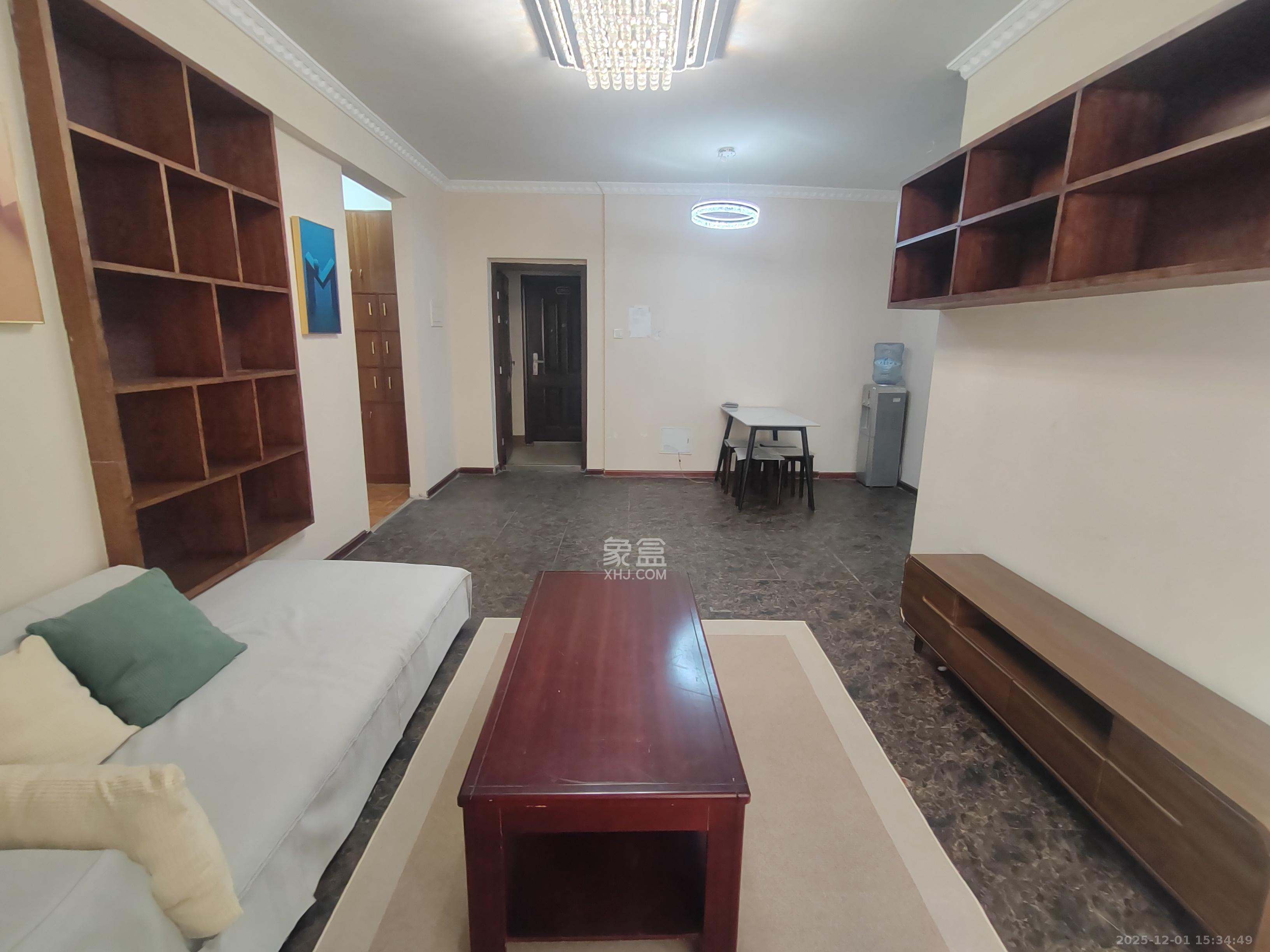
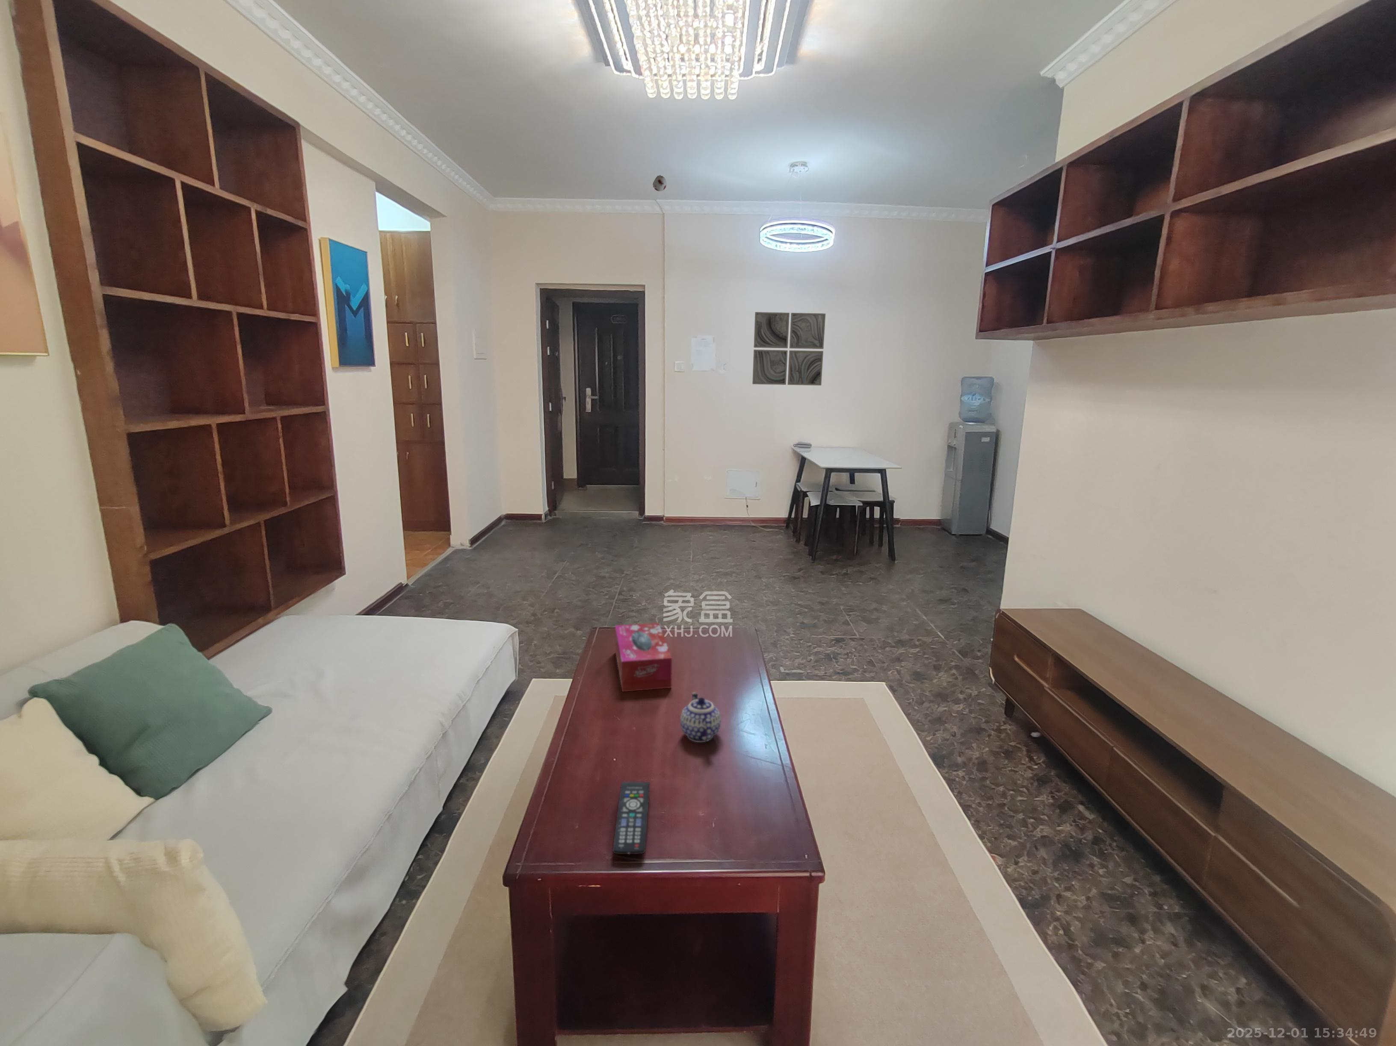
+ remote control (632, 814)
+ tissue box (642, 655)
+ smoke detector (660, 182)
+ wall art (789, 350)
+ teapot (700, 716)
